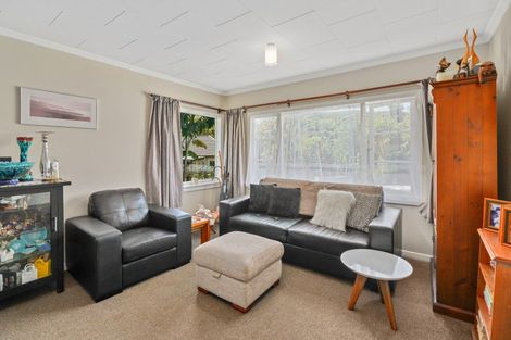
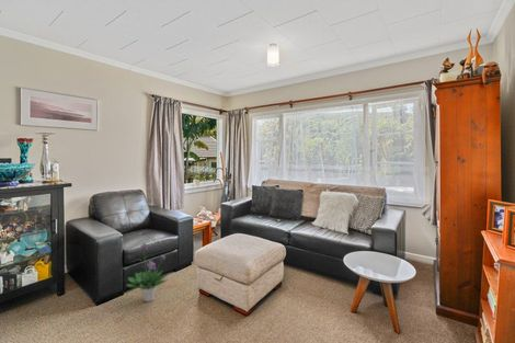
+ potted plant (148, 271)
